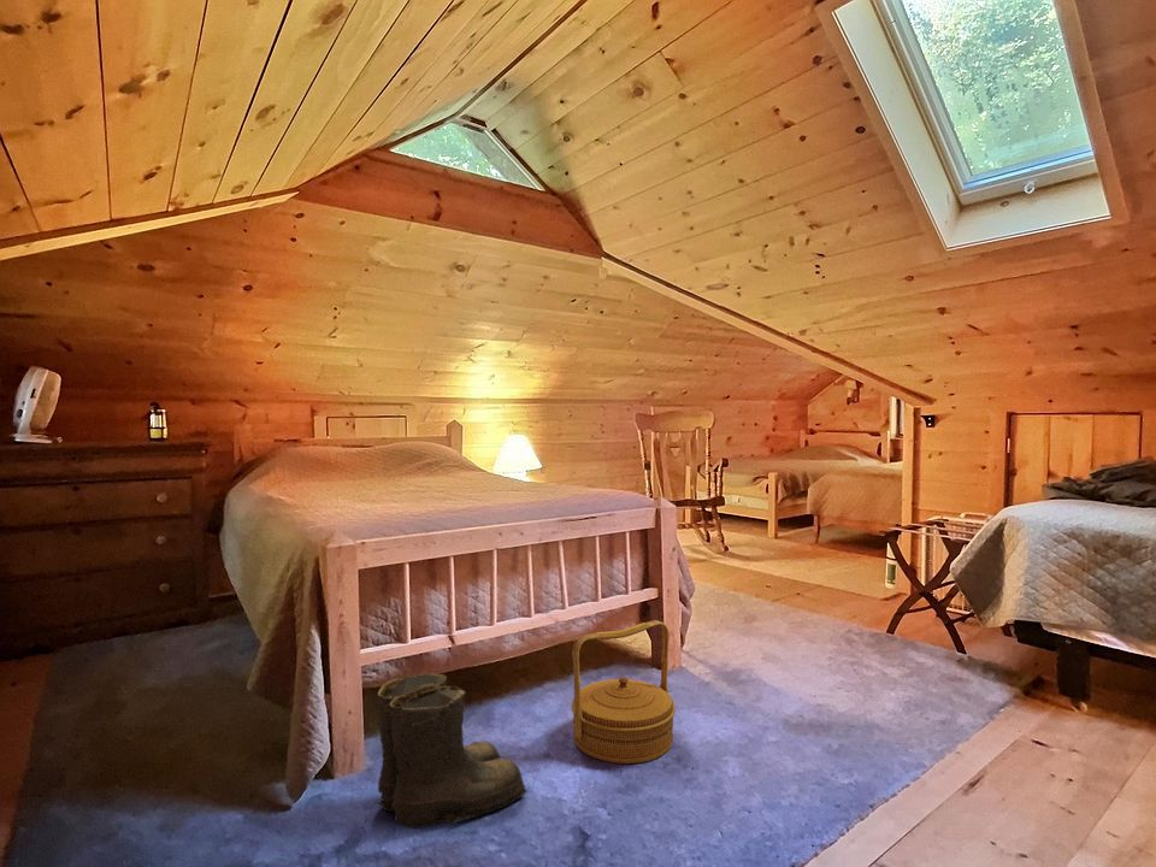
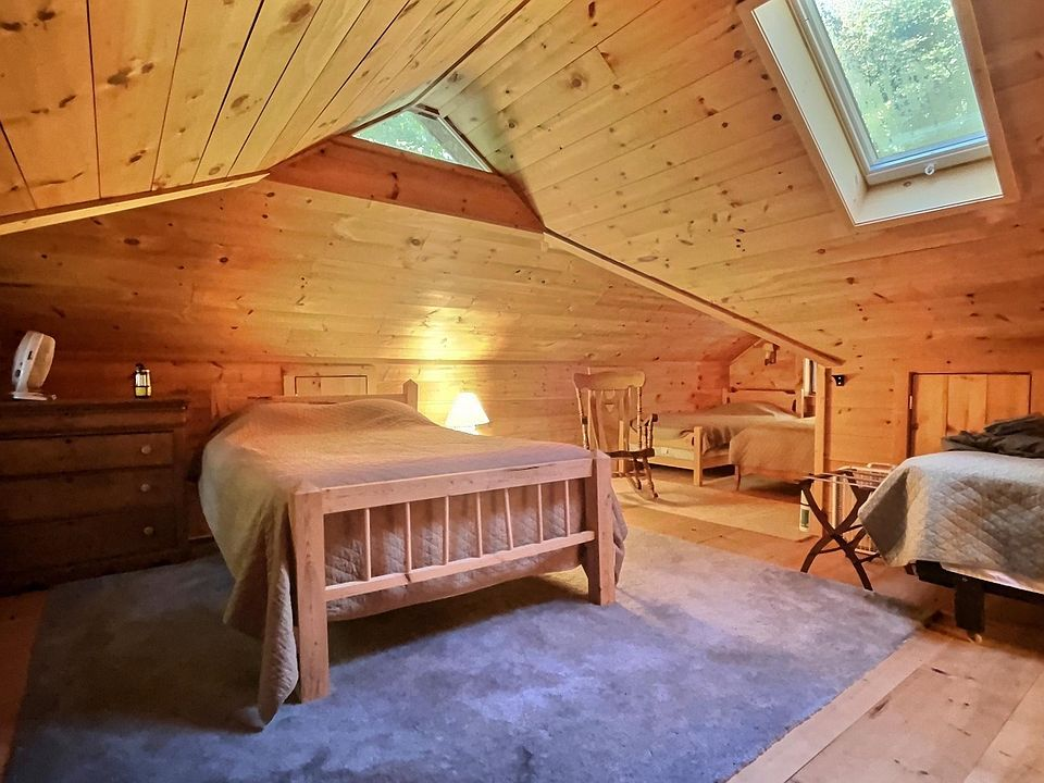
- boots (452, 738)
- basket (623, 683)
